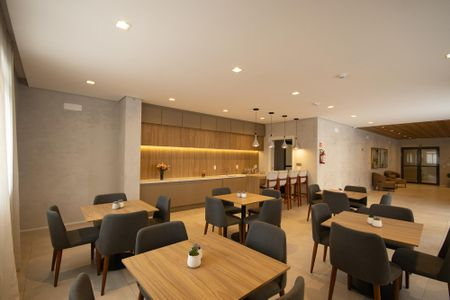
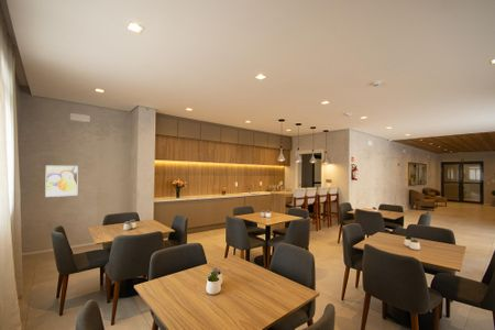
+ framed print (62, 180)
